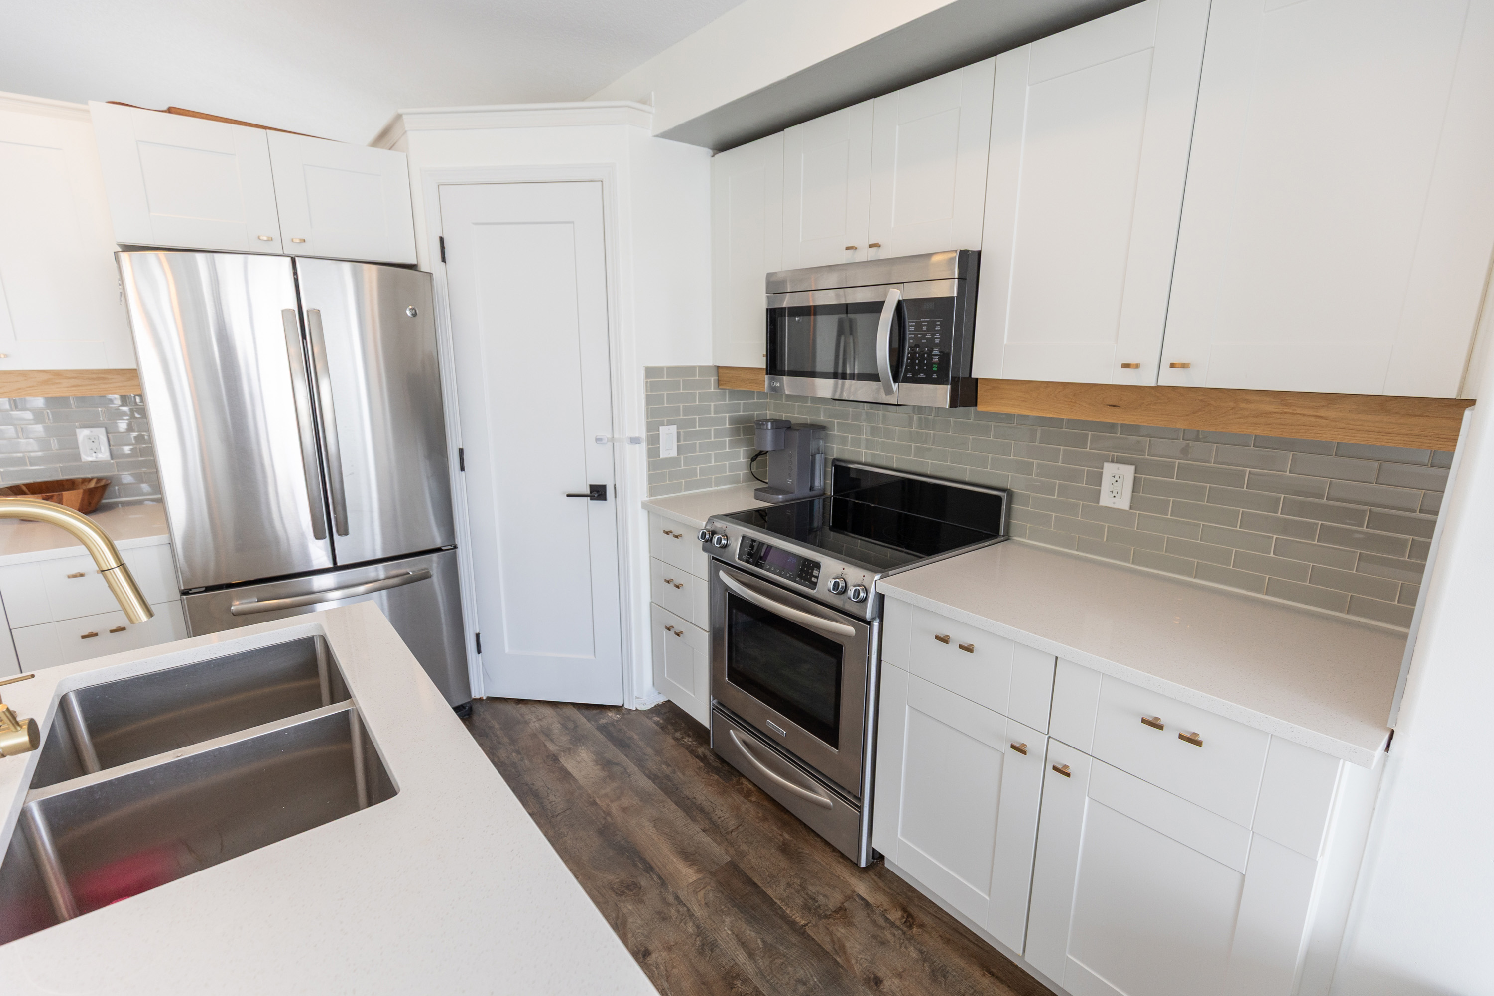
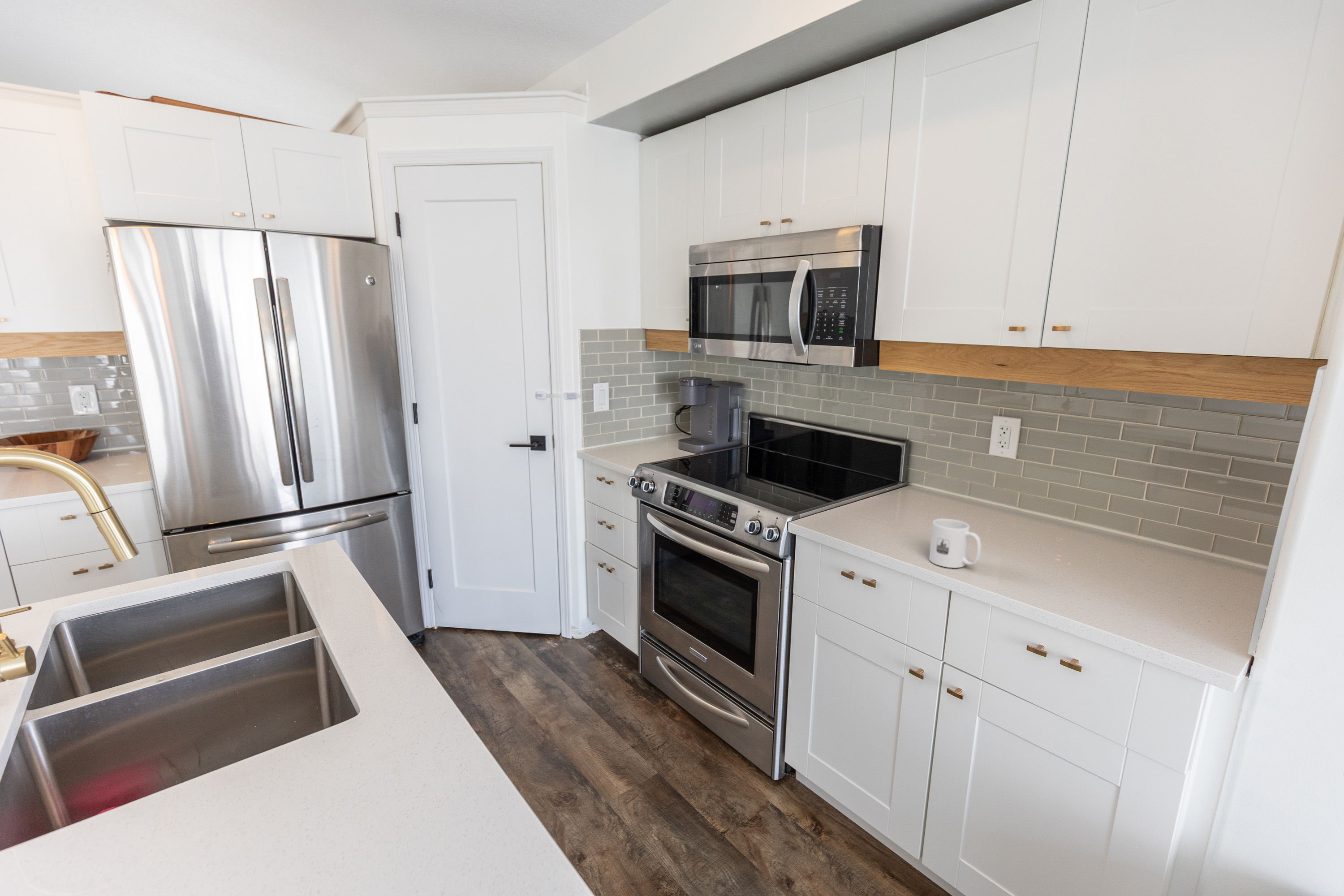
+ mug (956, 544)
